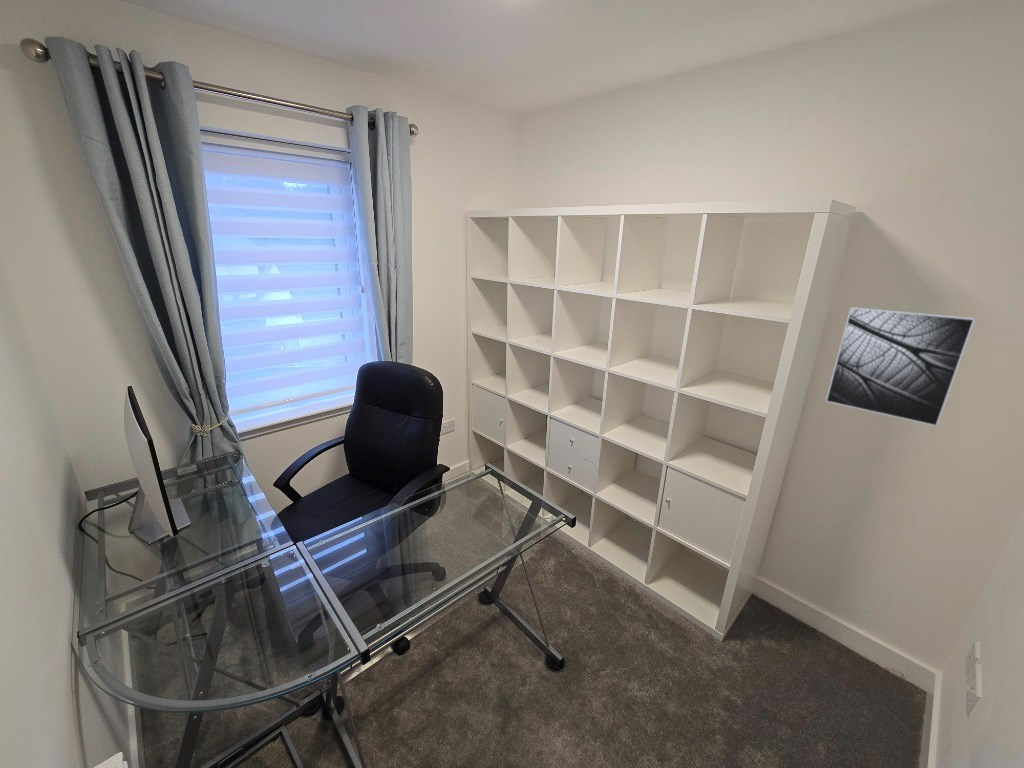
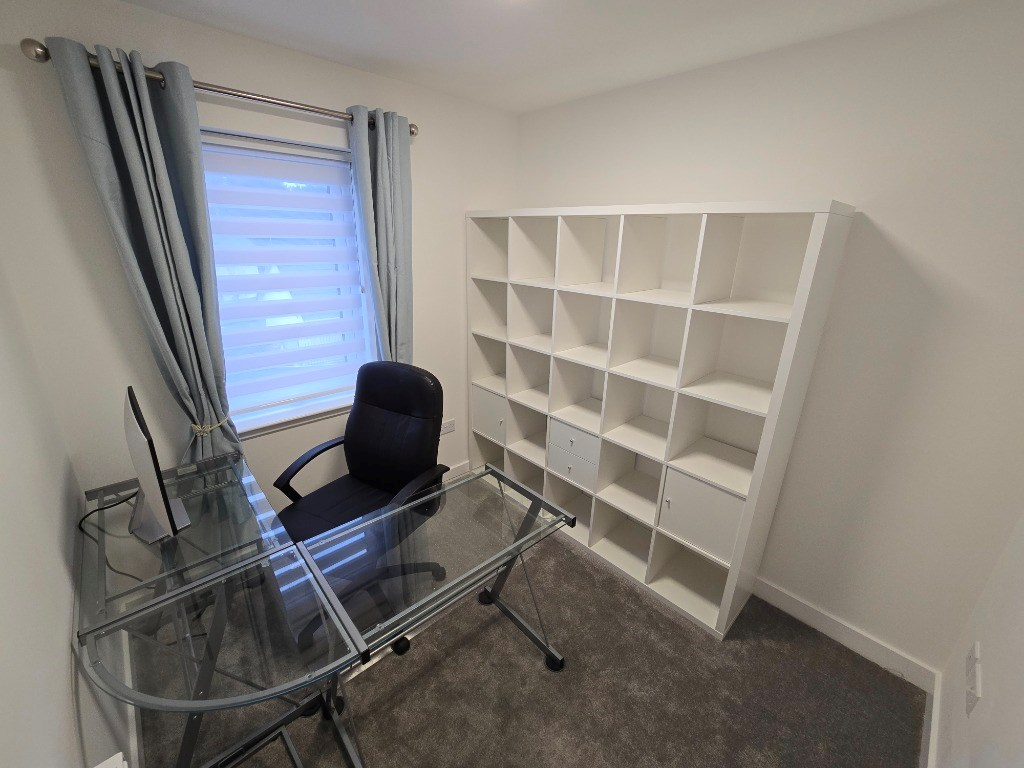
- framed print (892, 364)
